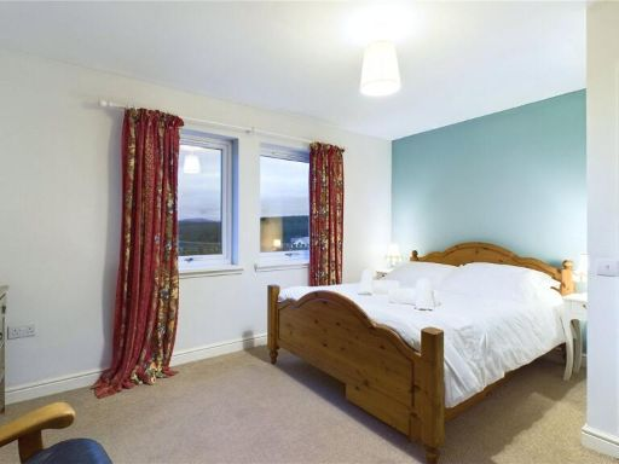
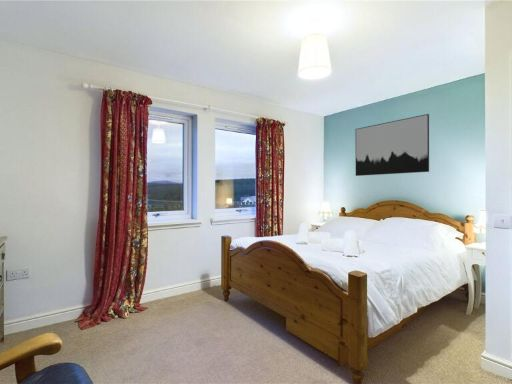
+ wall art (388, 148)
